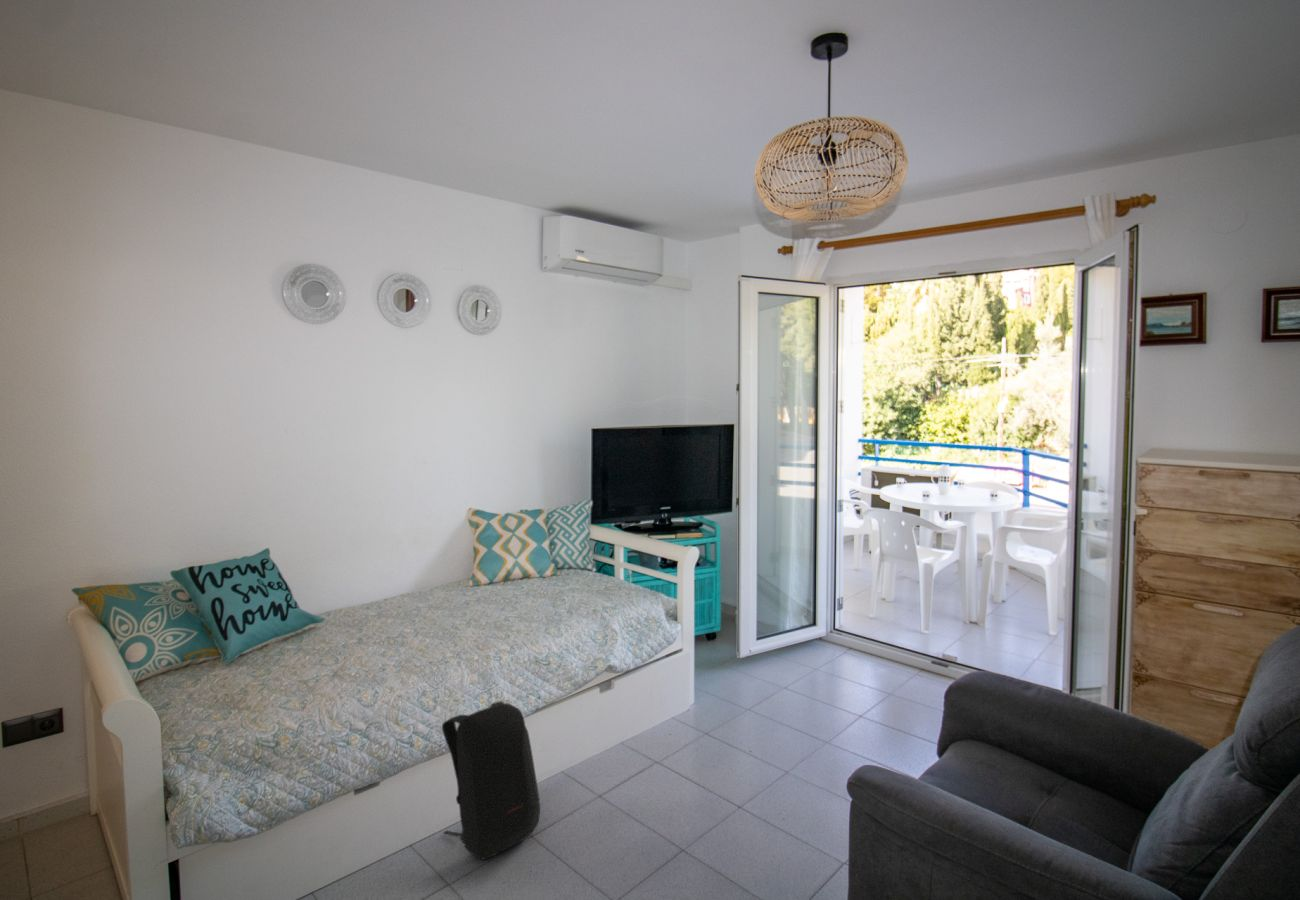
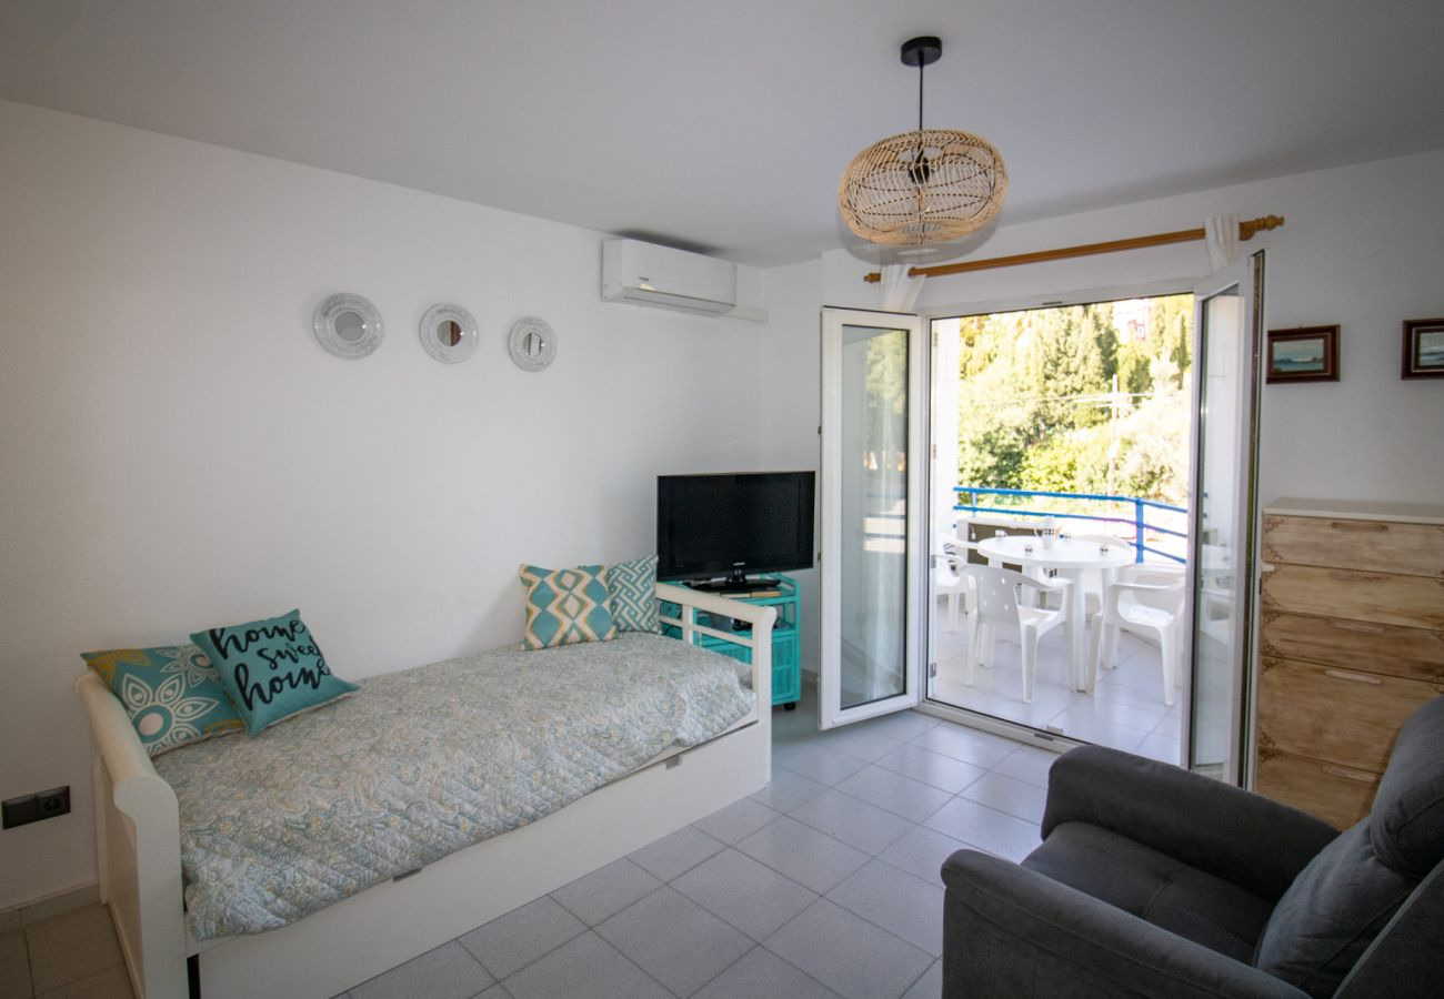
- backpack (492, 774)
